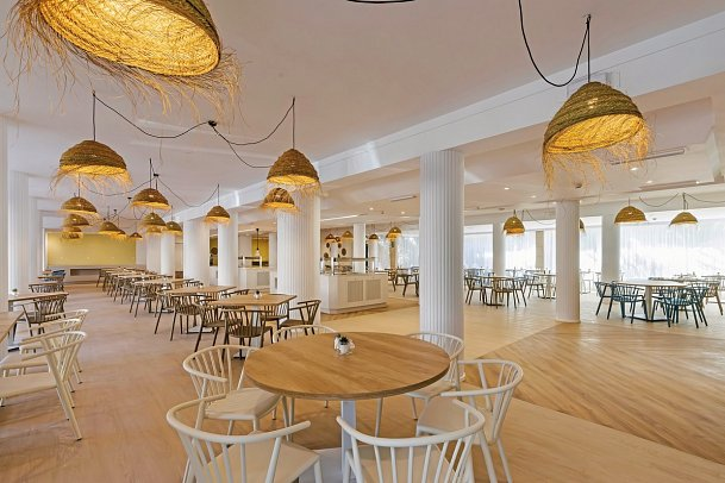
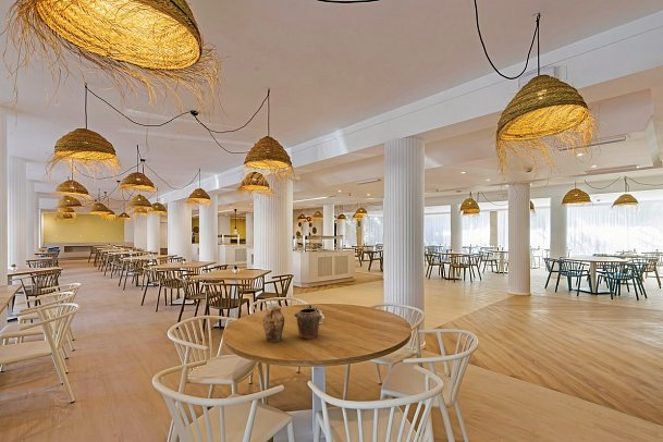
+ jar set (297, 321)
